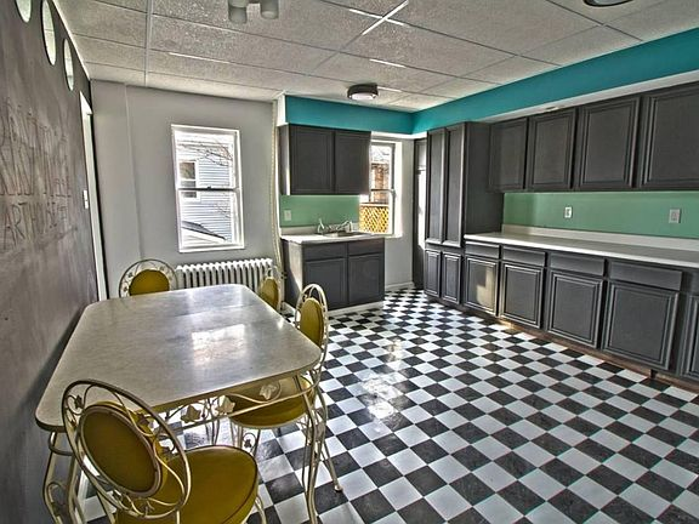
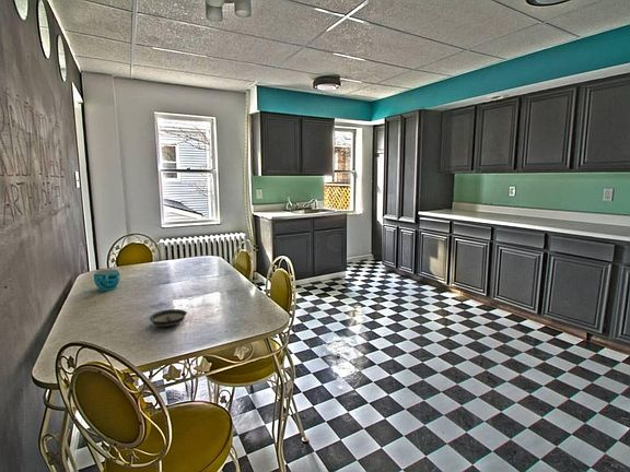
+ saucer (168, 319)
+ cup (107, 280)
